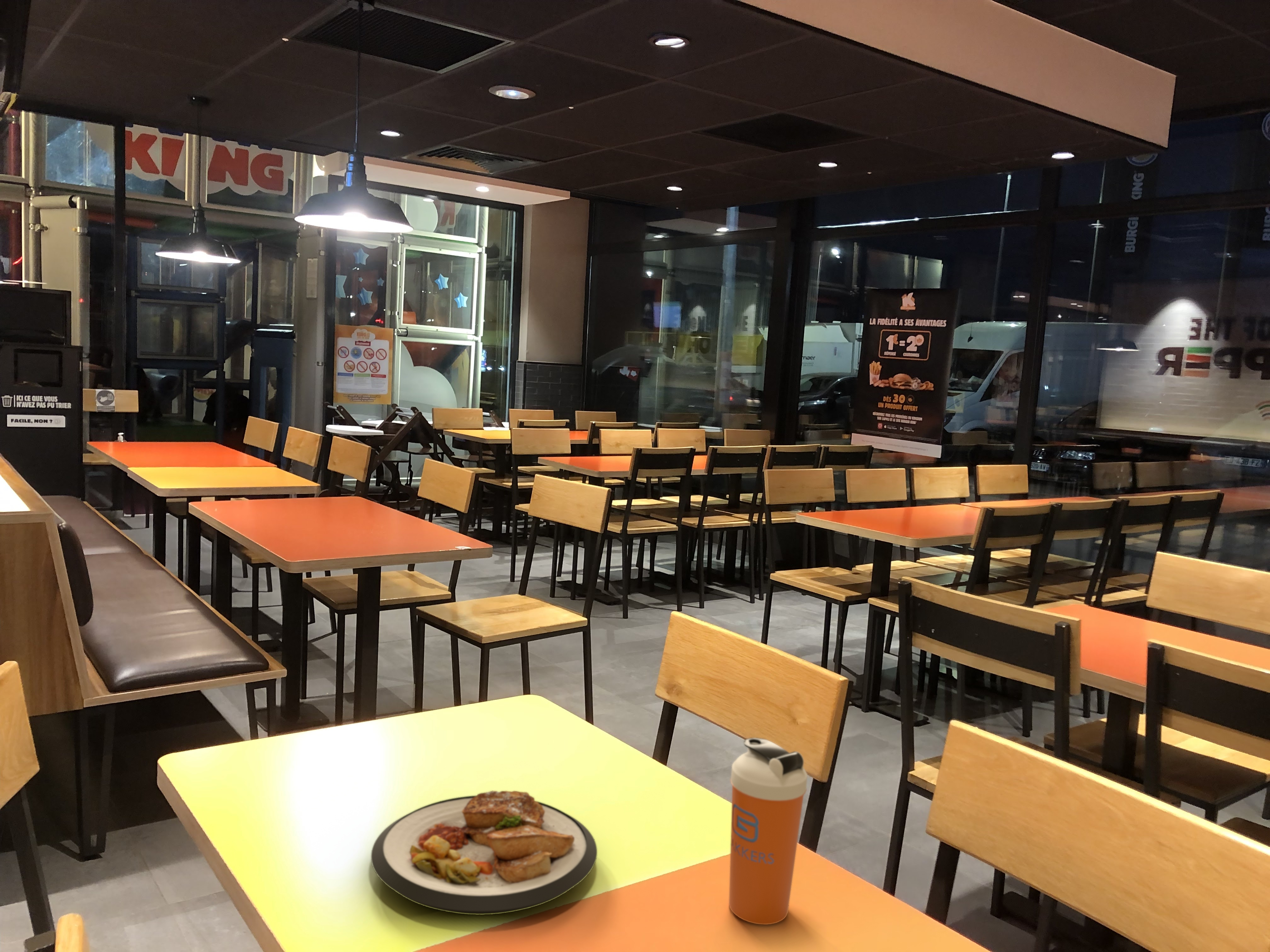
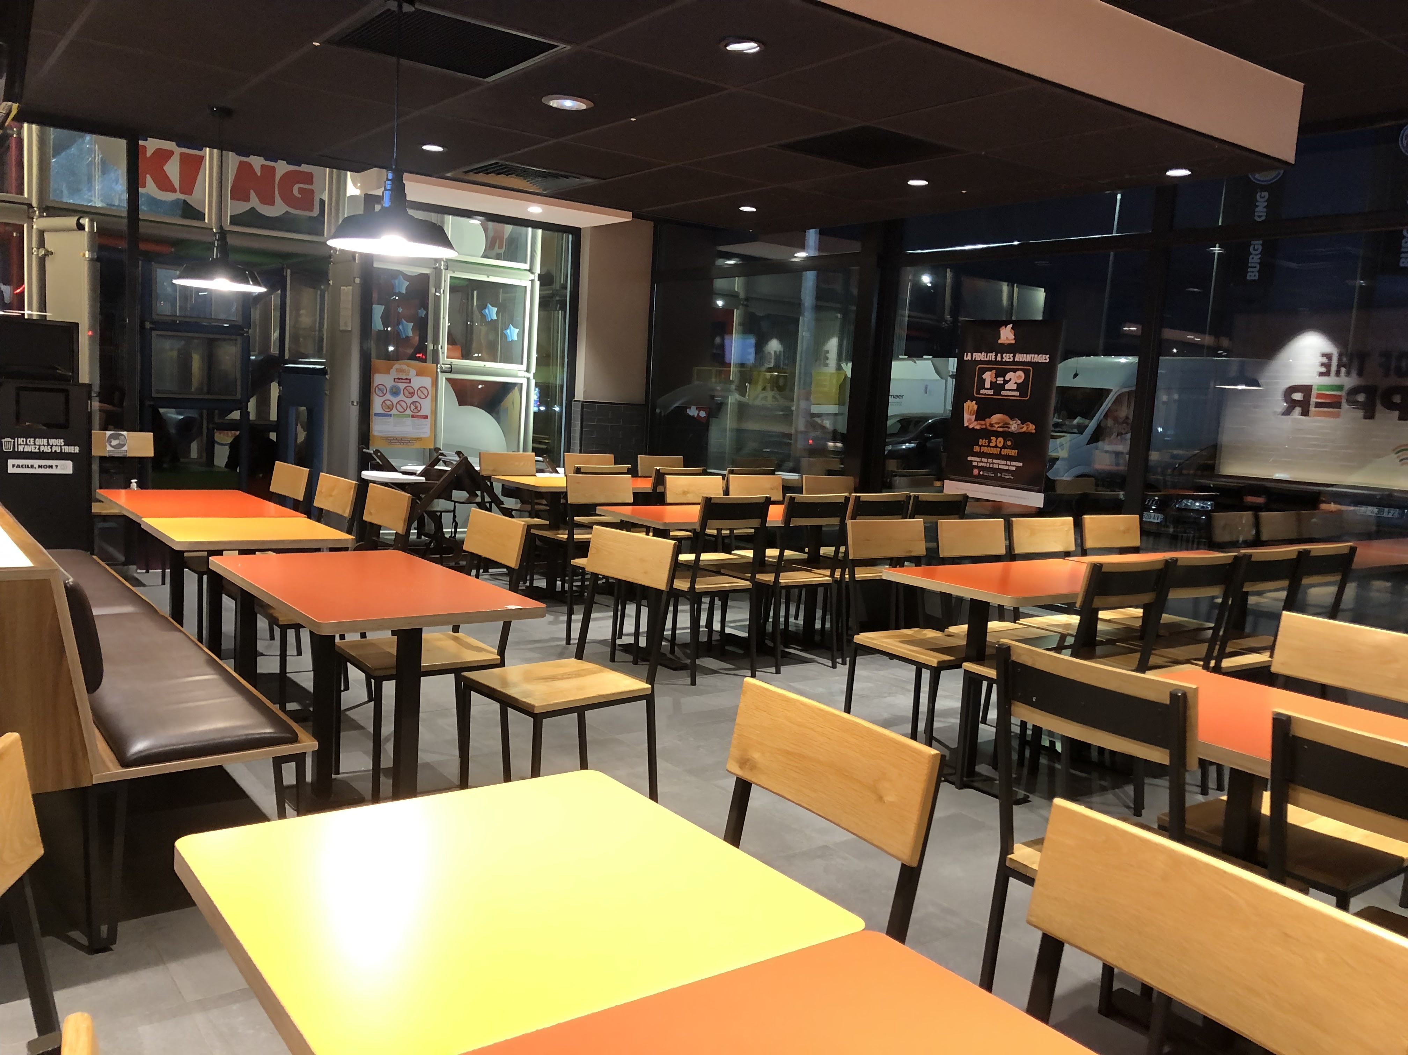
- plate (486, 842)
- shaker bottle (764, 829)
